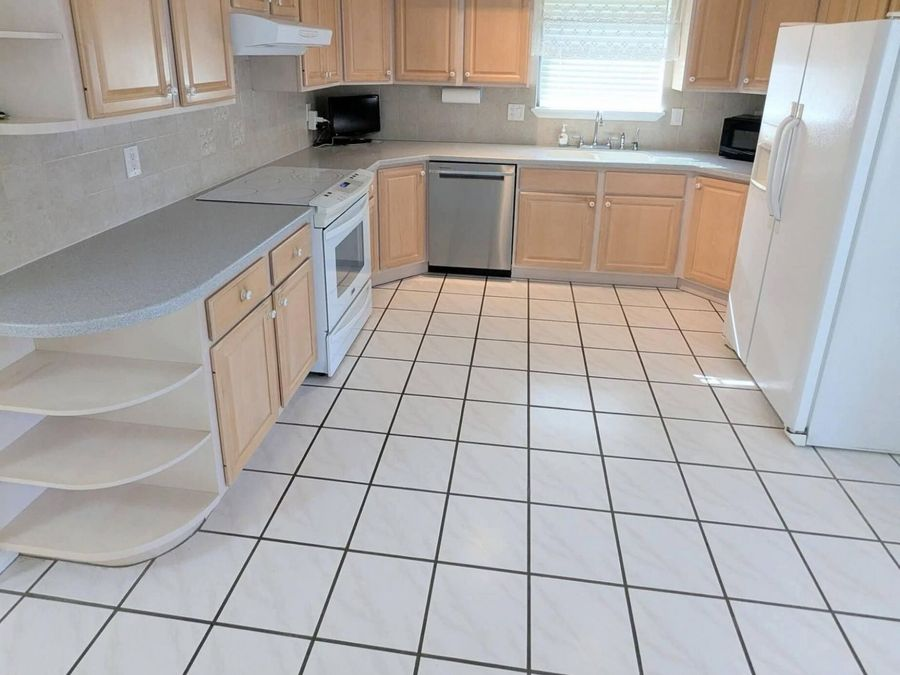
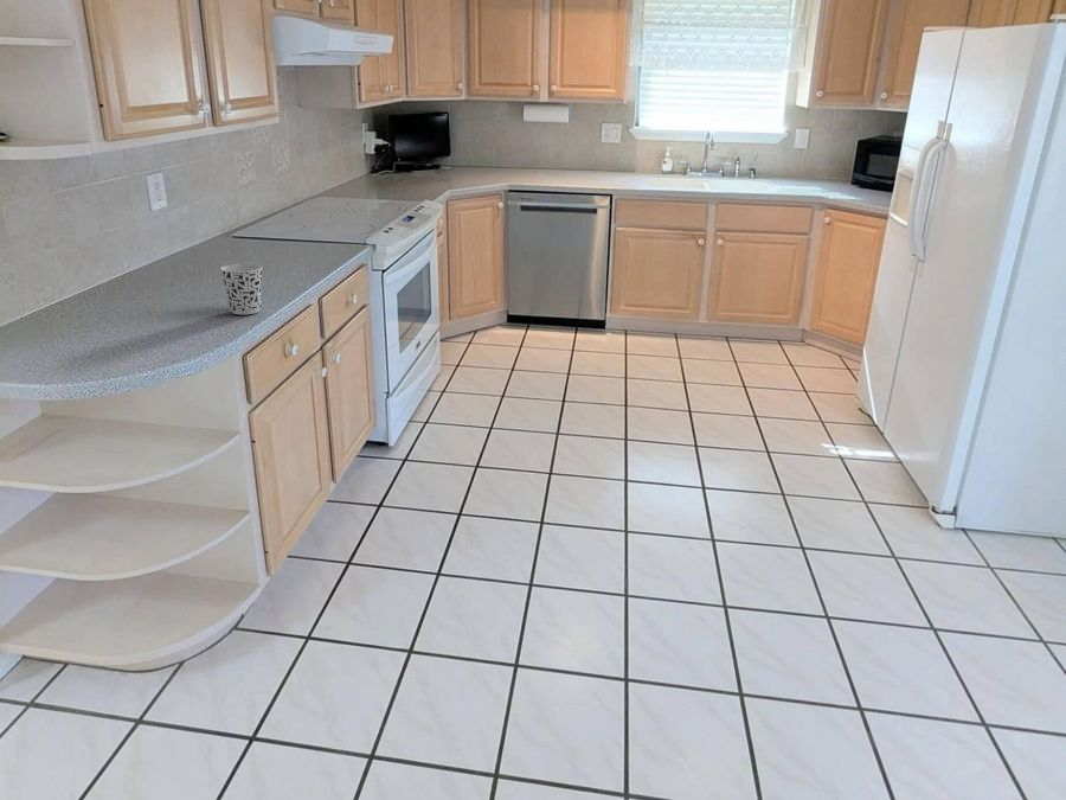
+ cup (243, 289)
